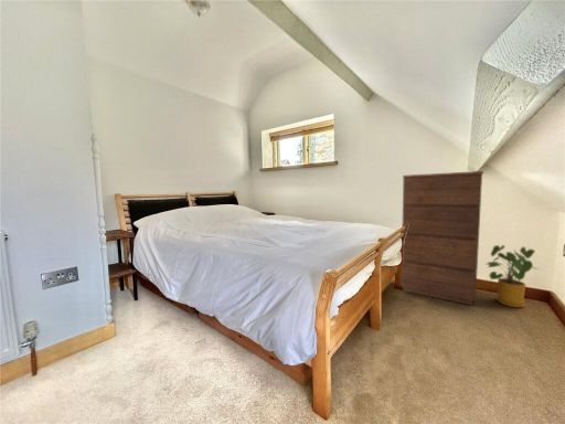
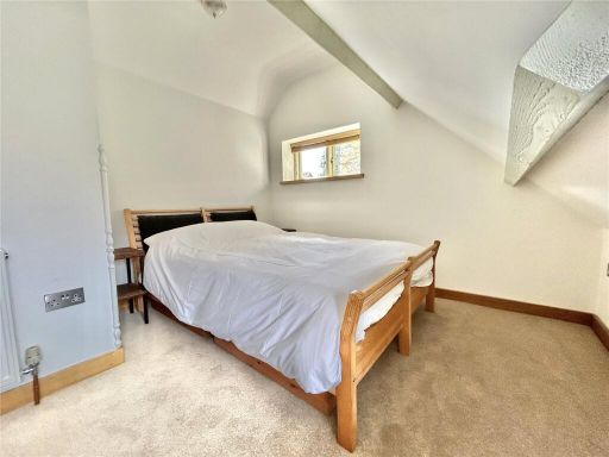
- dresser (438, 233)
- house plant (509, 275)
